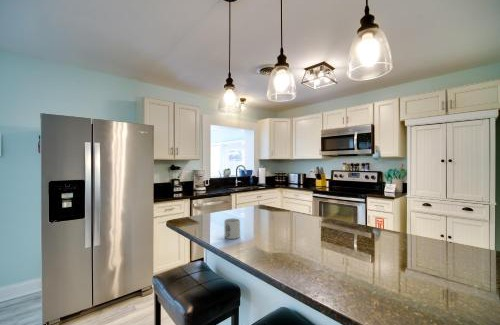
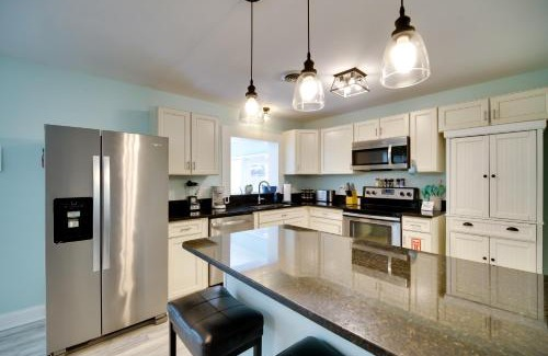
- mug (233, 227)
